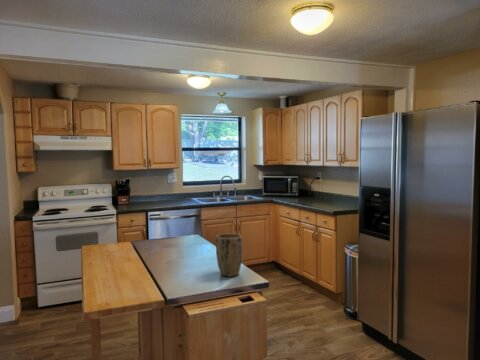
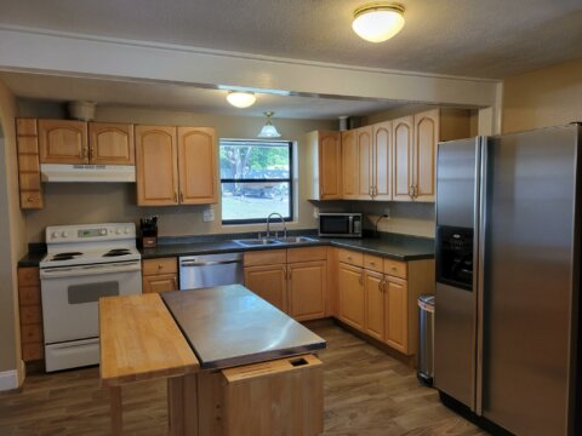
- plant pot (229, 254)
